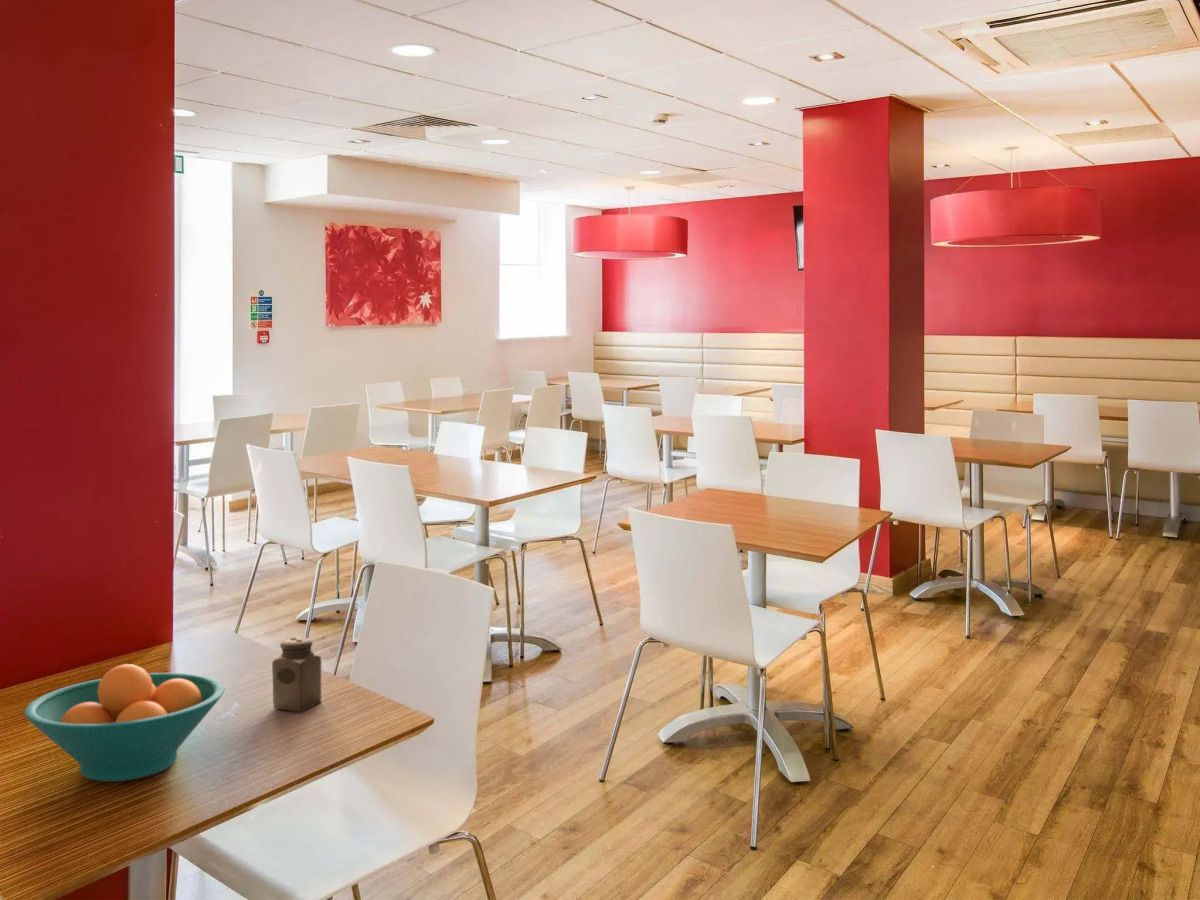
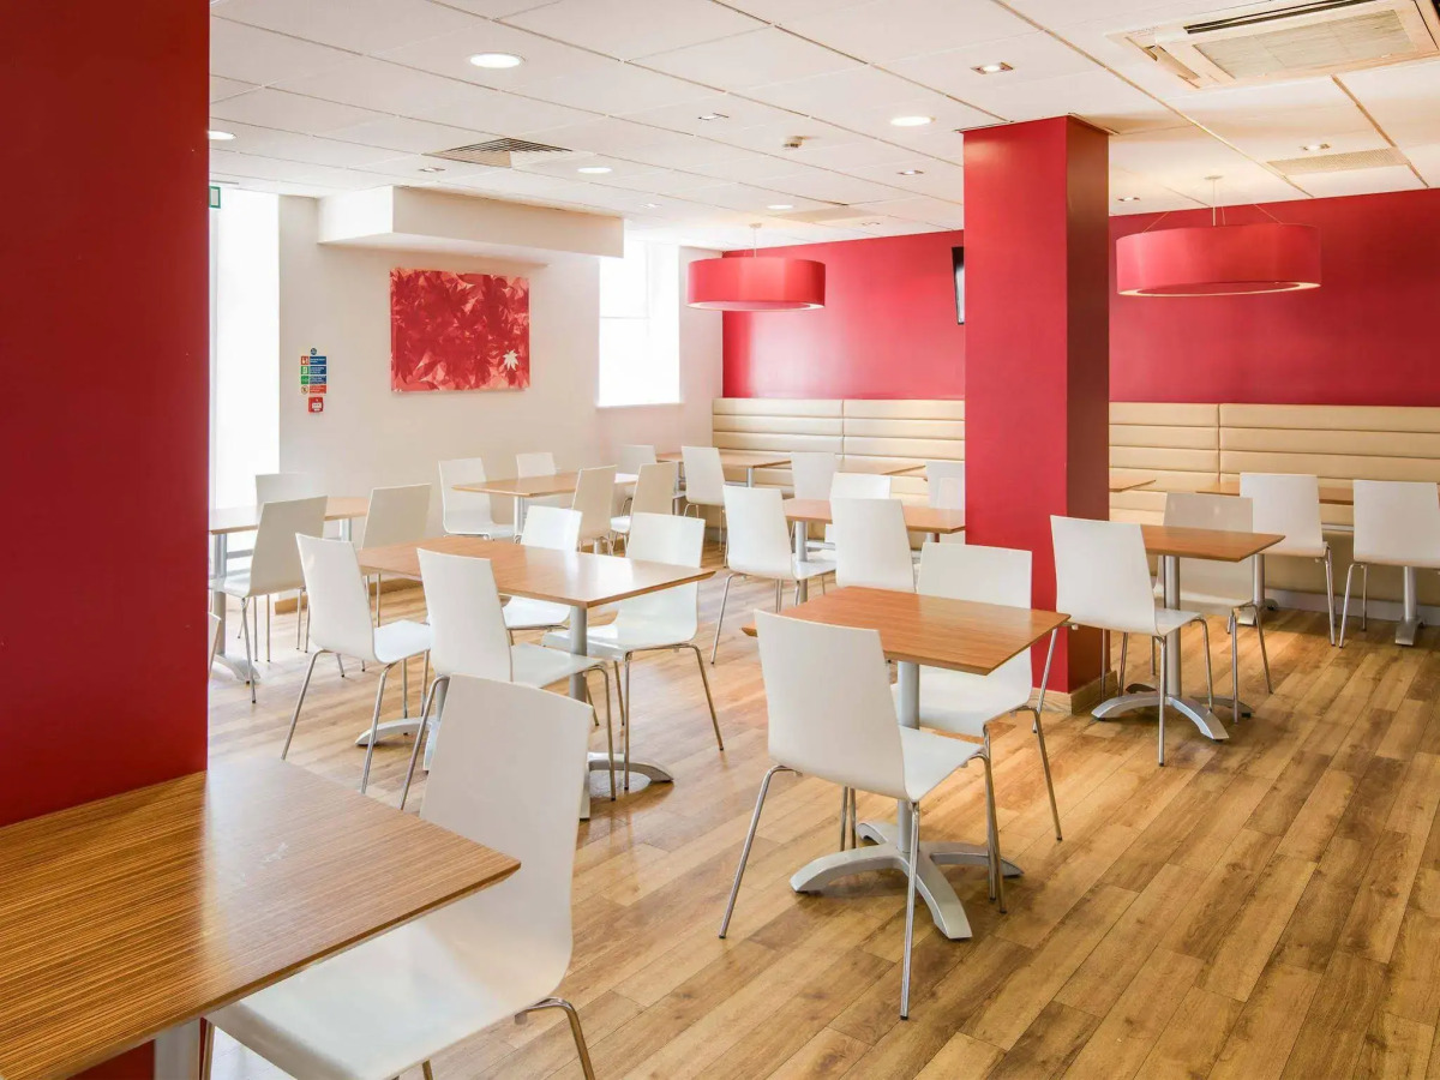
- fruit bowl (128, 716)
- salt shaker (297, 672)
